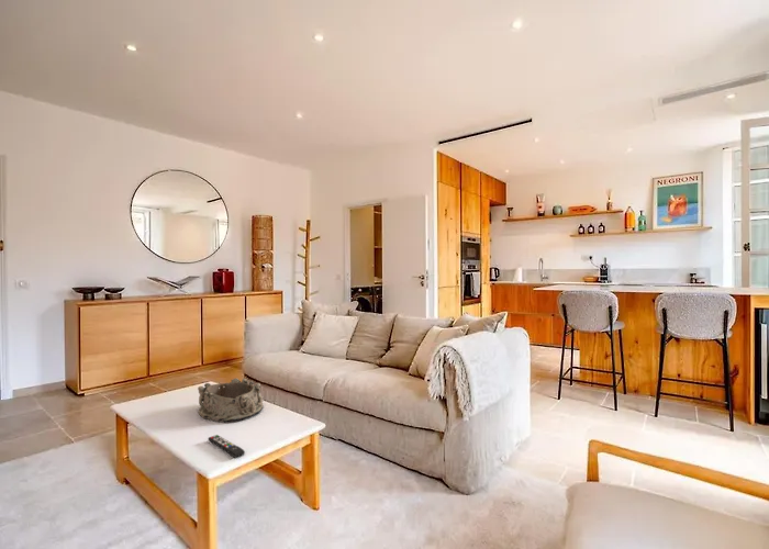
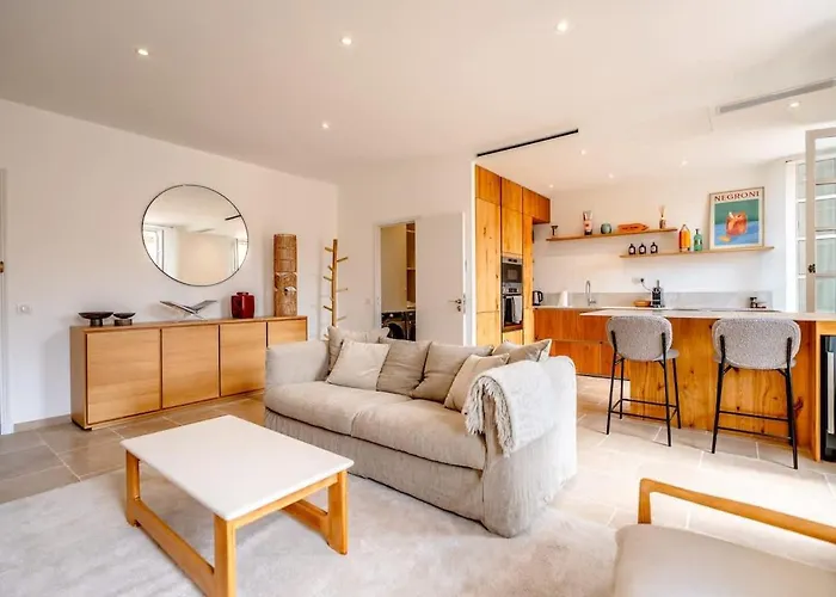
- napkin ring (231, 396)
- remote control (225, 445)
